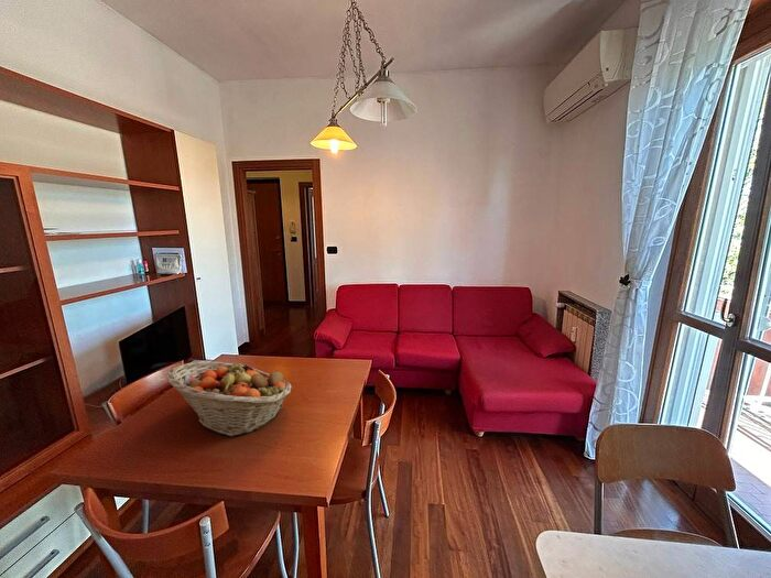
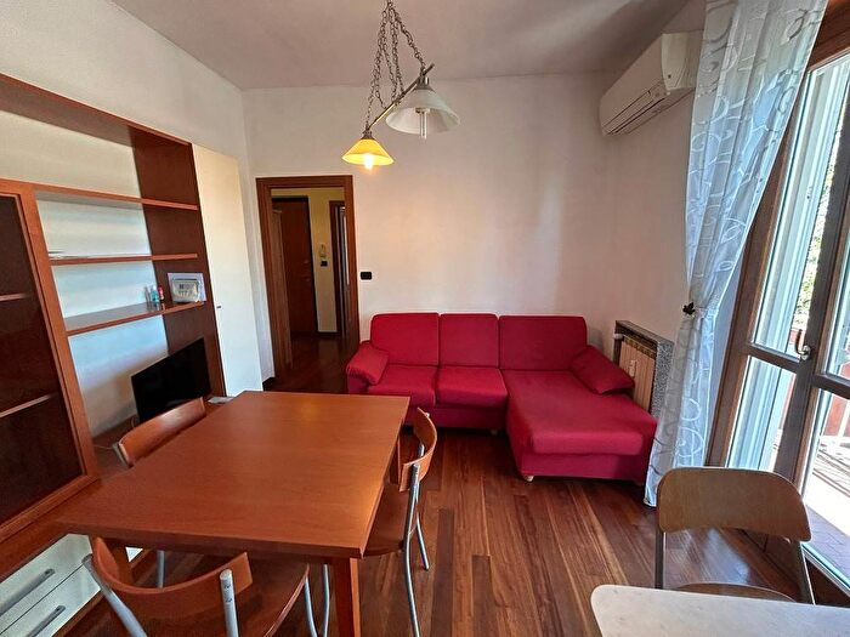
- fruit basket (232, 389)
